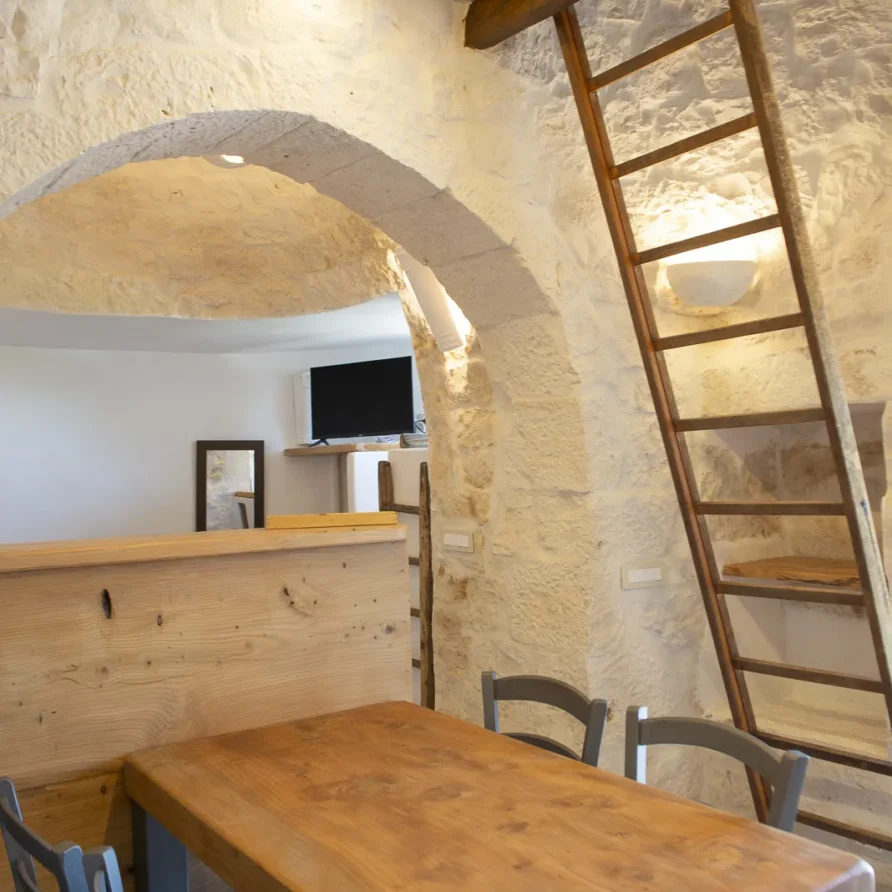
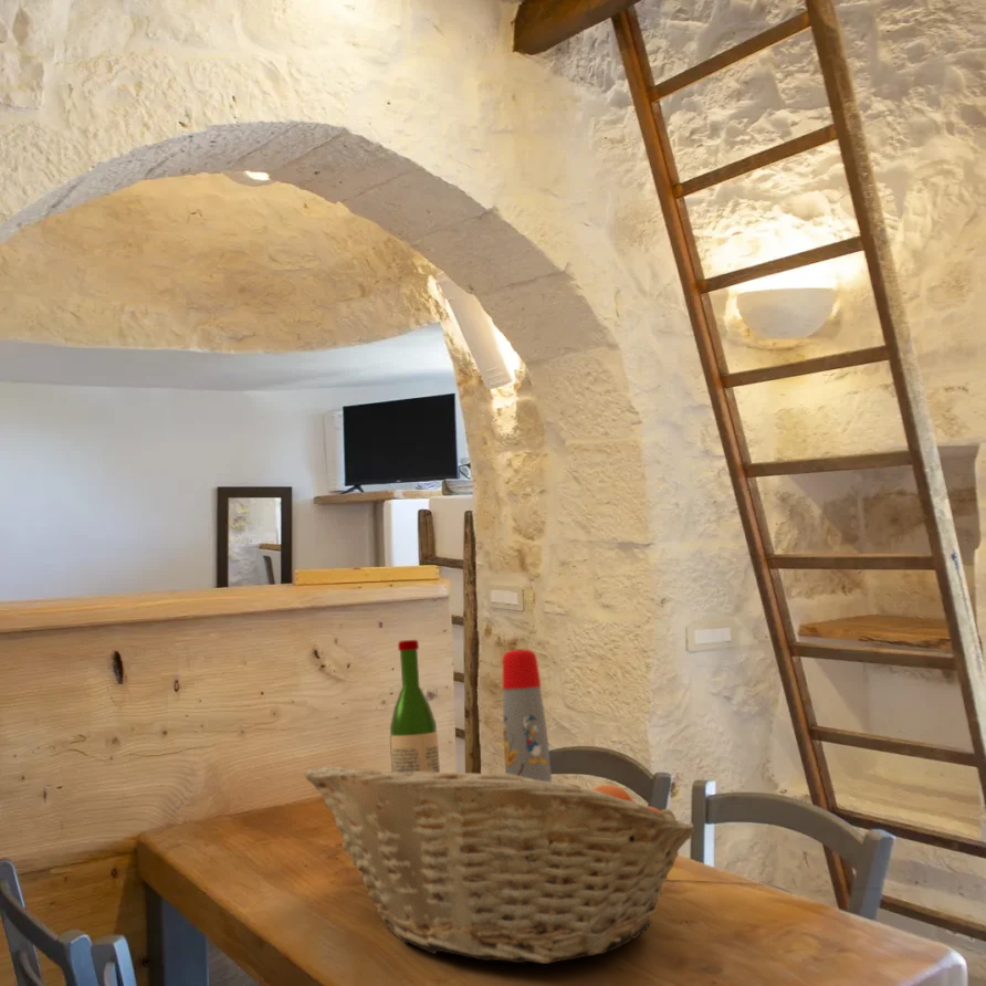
+ fruit basket (494, 837)
+ water bottle (525, 736)
+ wine bottle (413, 734)
